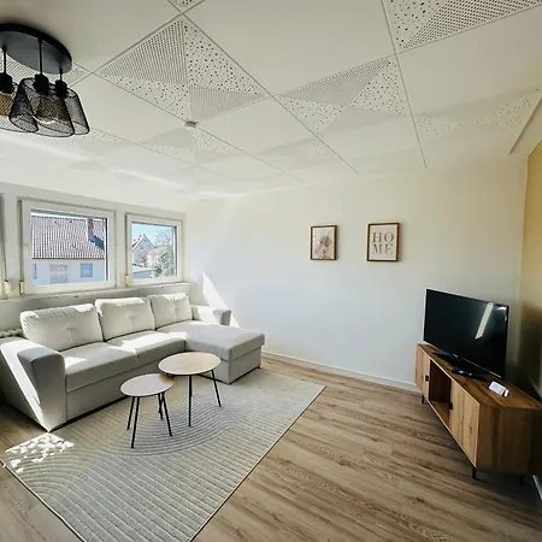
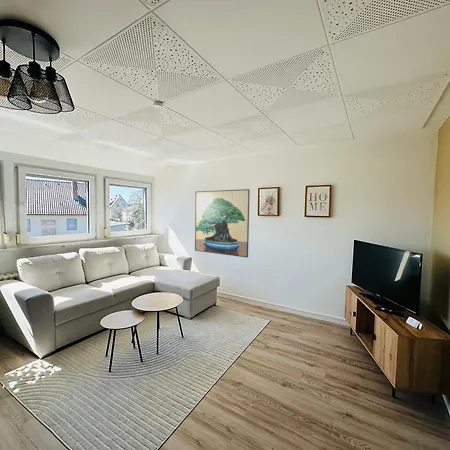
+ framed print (220, 222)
